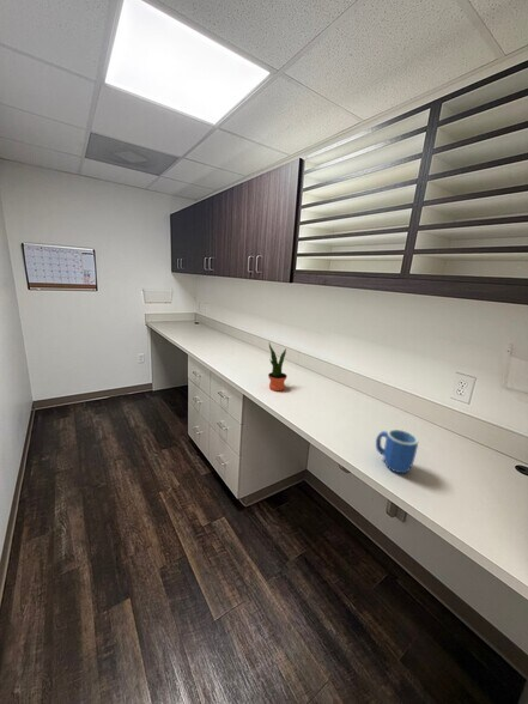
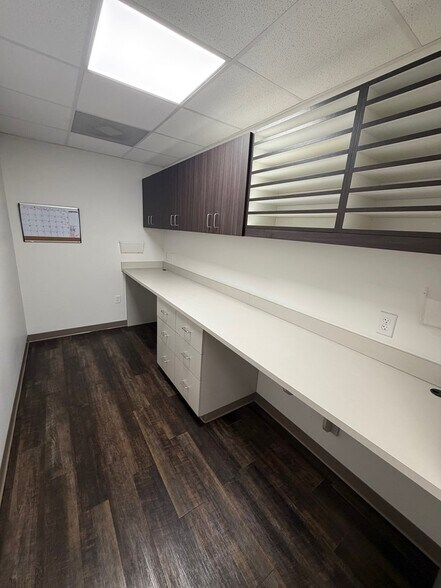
- potted plant (274, 365)
- mug (395, 449)
